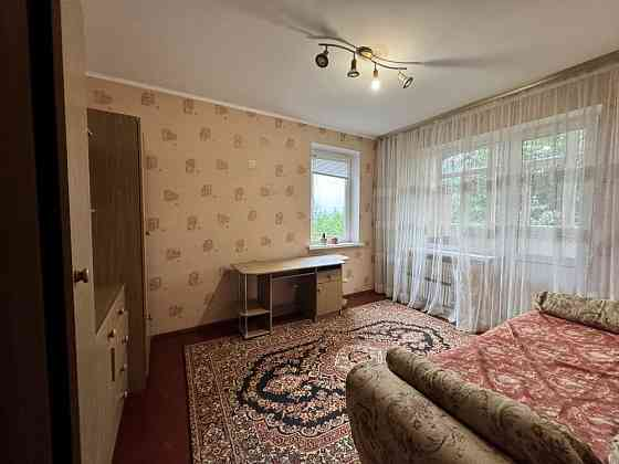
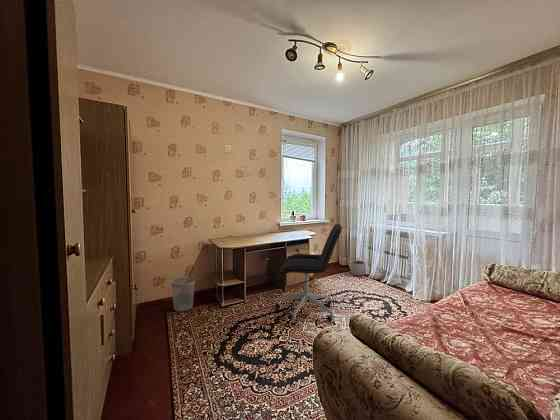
+ office chair (307, 267)
+ wastebasket (183, 293)
+ plant pot (358, 265)
